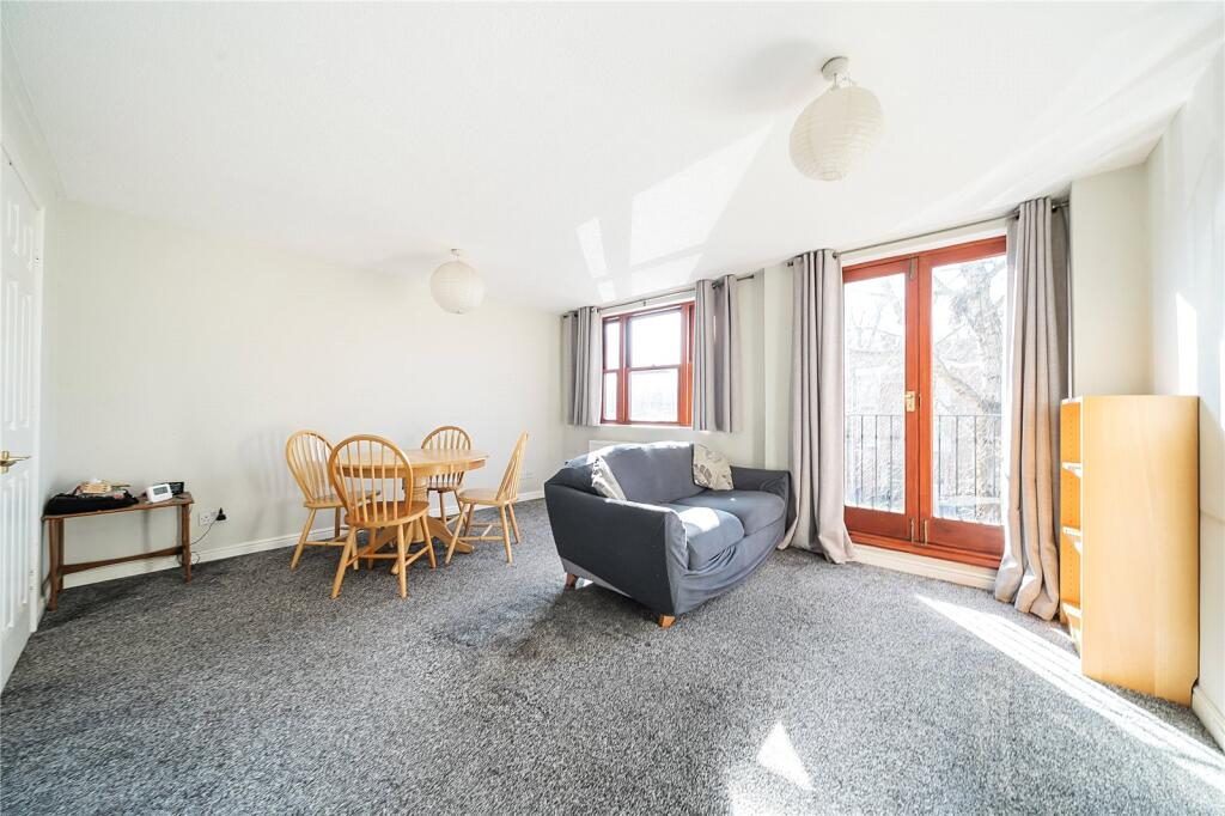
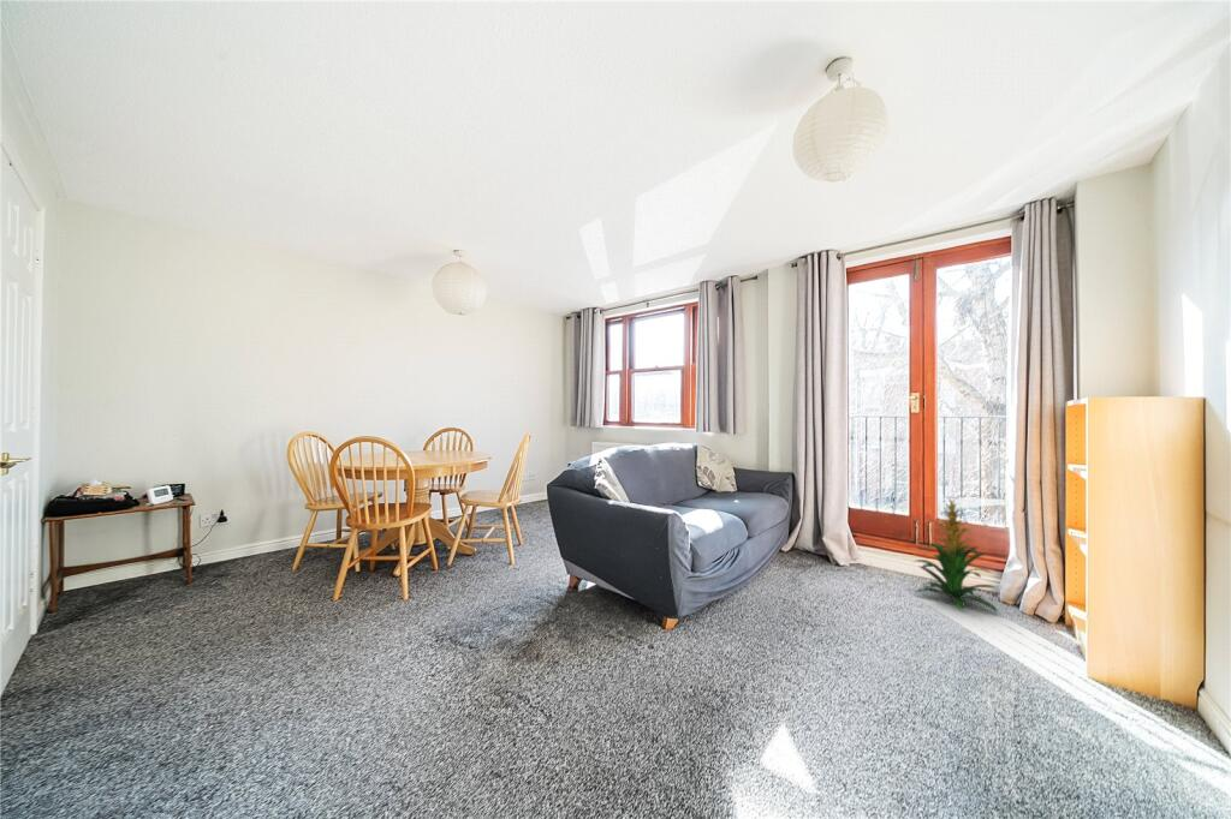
+ indoor plant (953, 546)
